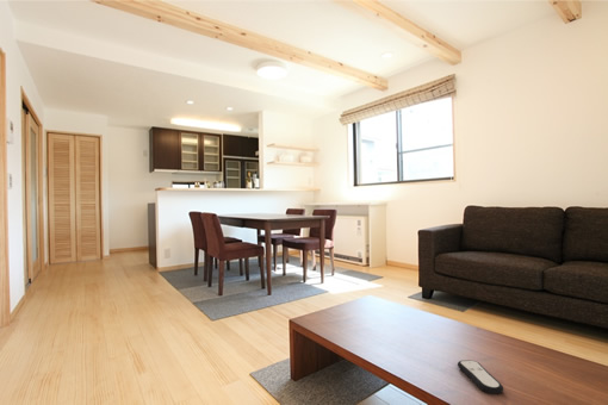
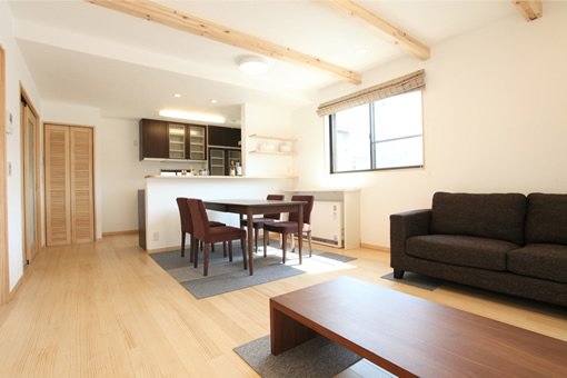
- remote control (479, 375)
